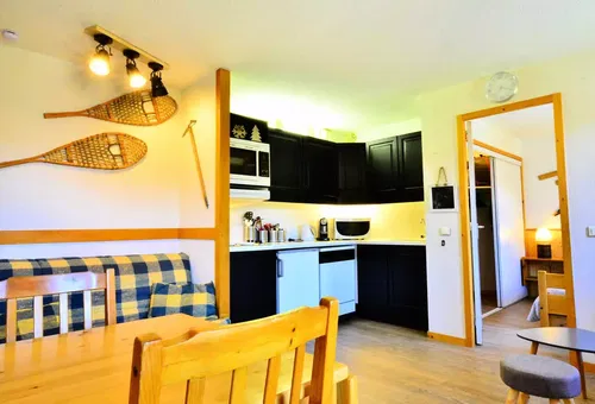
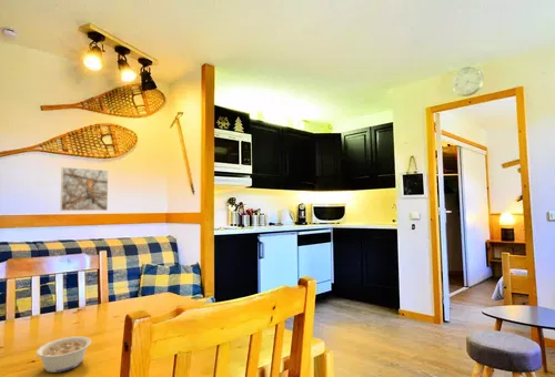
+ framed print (84, 190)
+ legume (63, 354)
